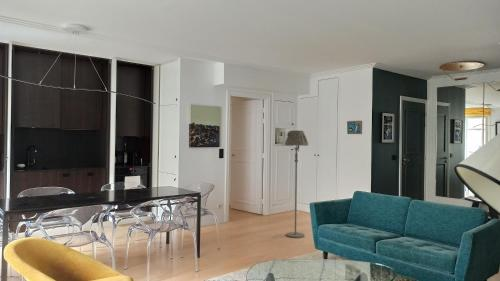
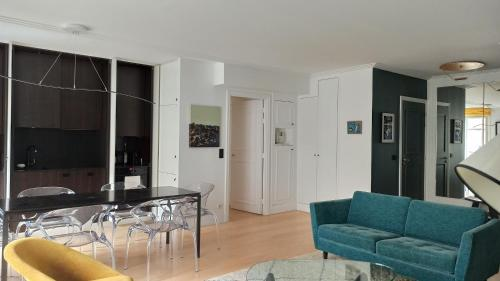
- floor lamp (296, 182)
